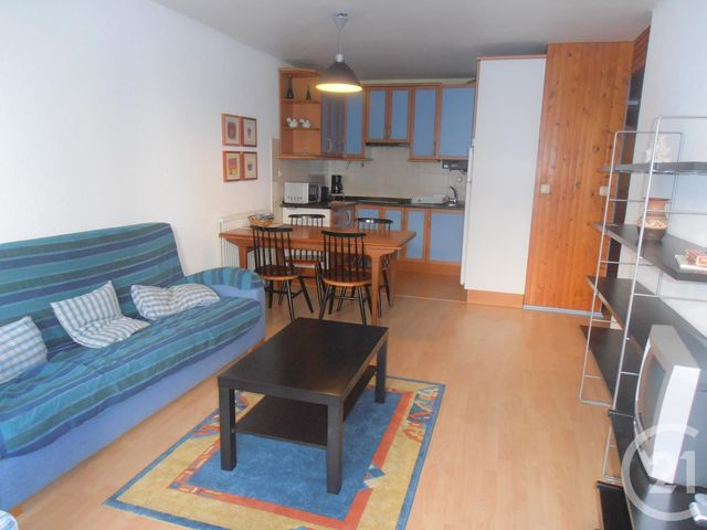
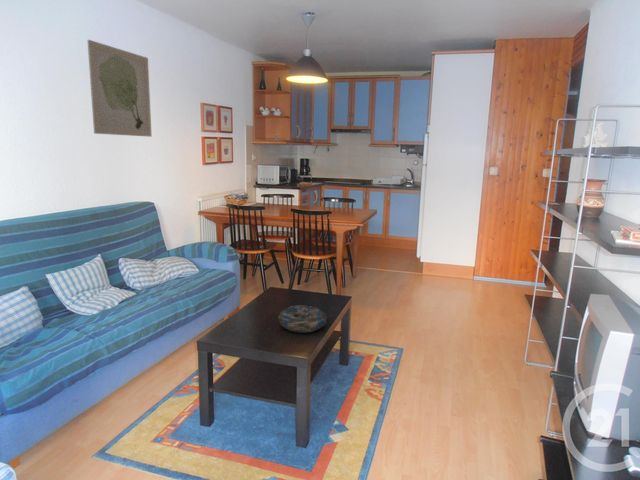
+ decorative bowl (302, 318)
+ wall art (122, 93)
